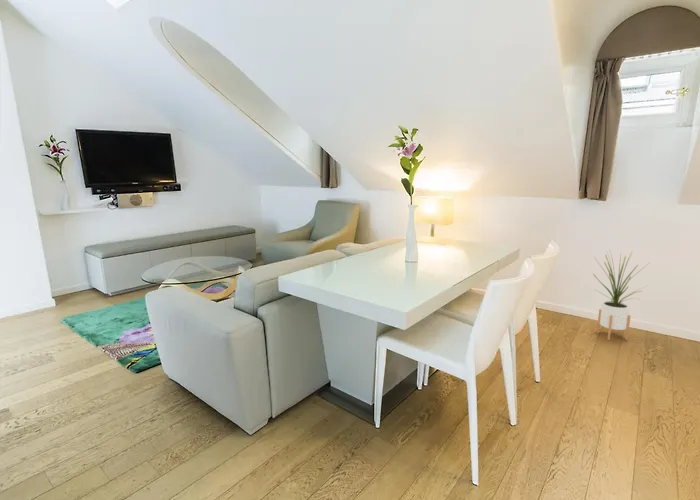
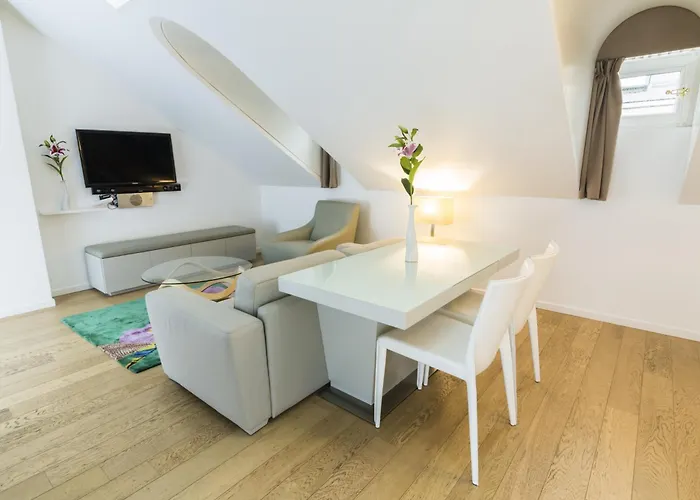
- house plant (617, 294)
